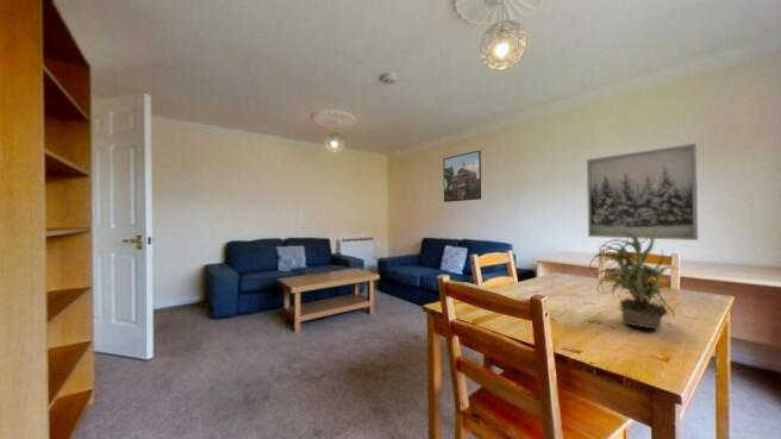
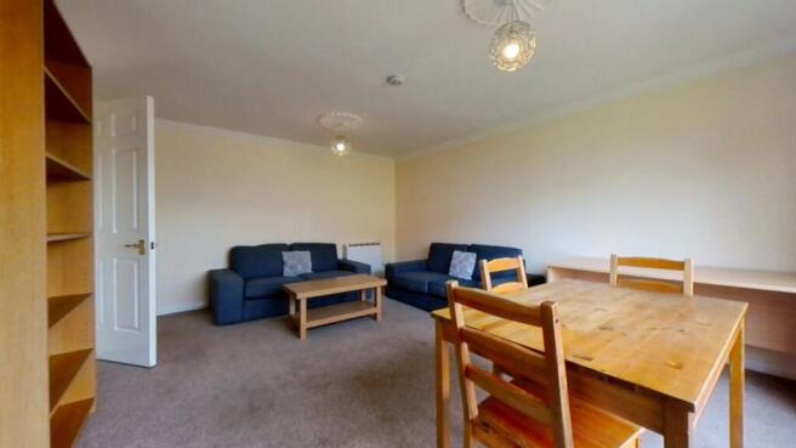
- wall art (636, 195)
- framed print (461, 177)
- potted plant (630, 275)
